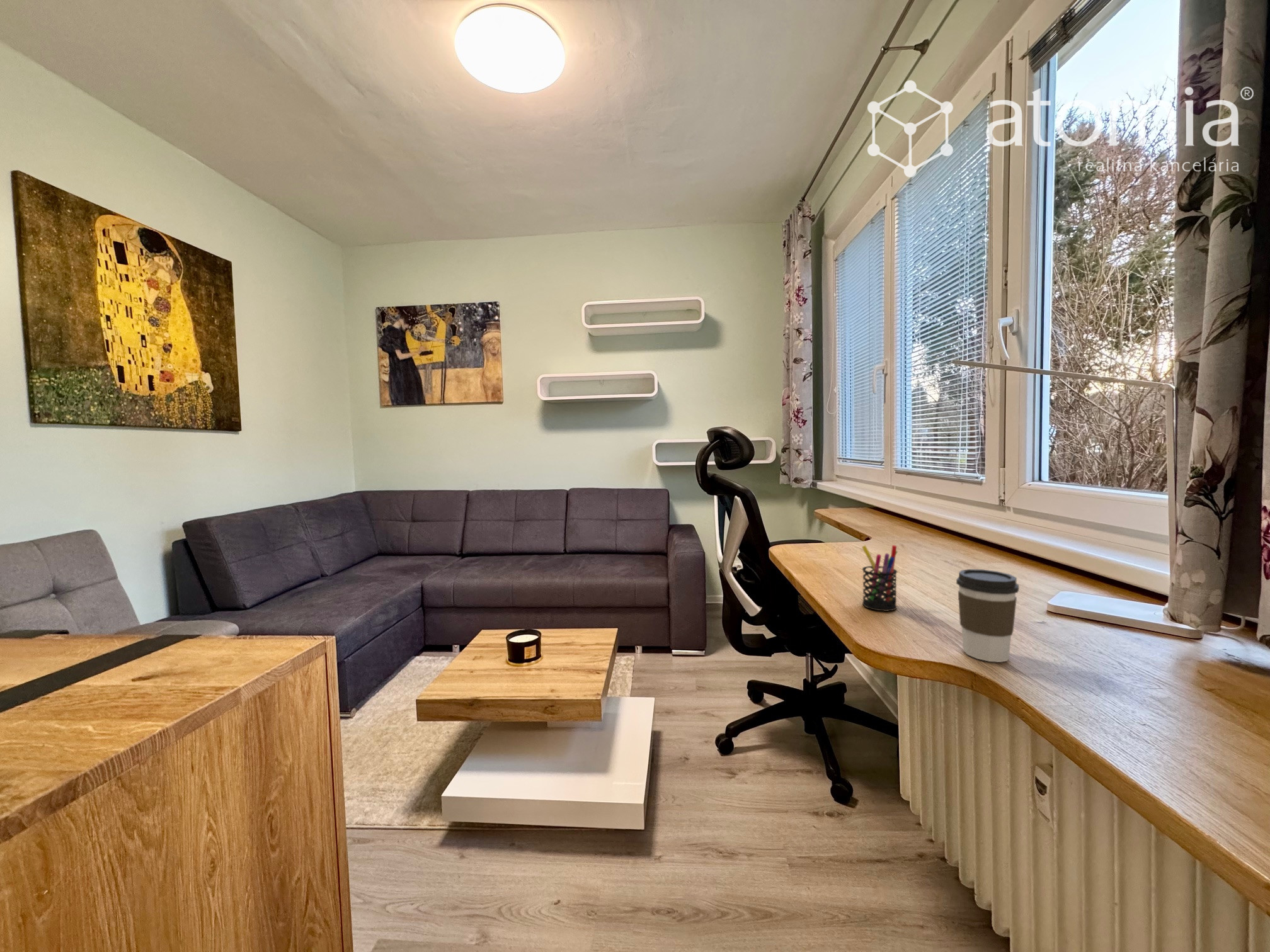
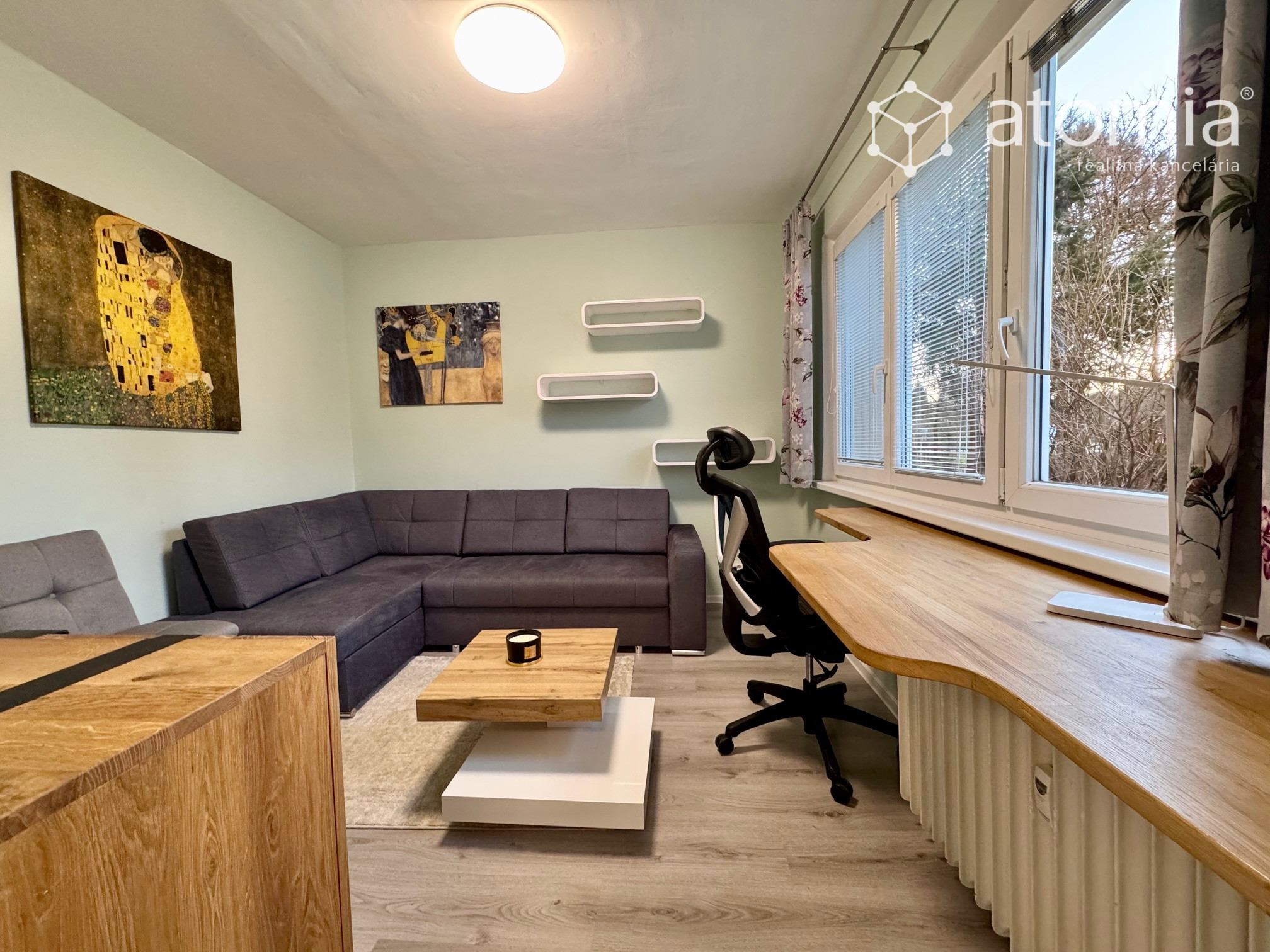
- pen holder (883, 574)
- coffee cup (986, 615)
